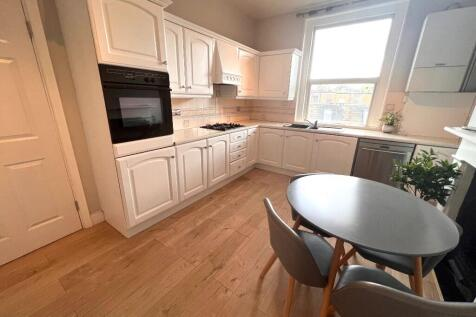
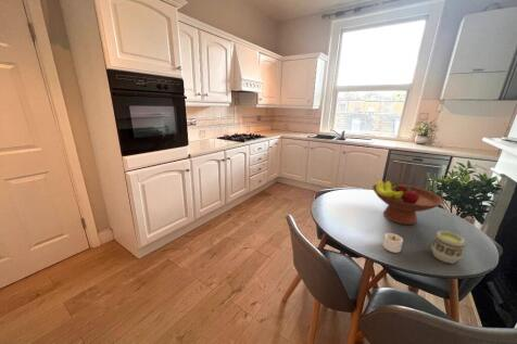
+ cup (446, 246)
+ candle (391, 243)
+ fruit bowl (403, 200)
